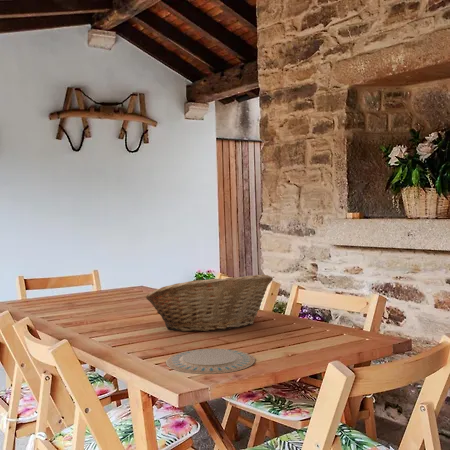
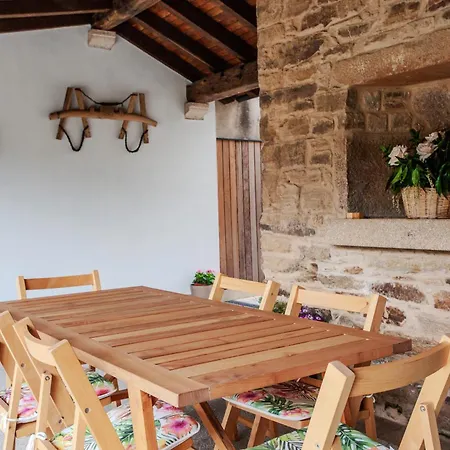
- chinaware (210, 358)
- fruit basket (210, 298)
